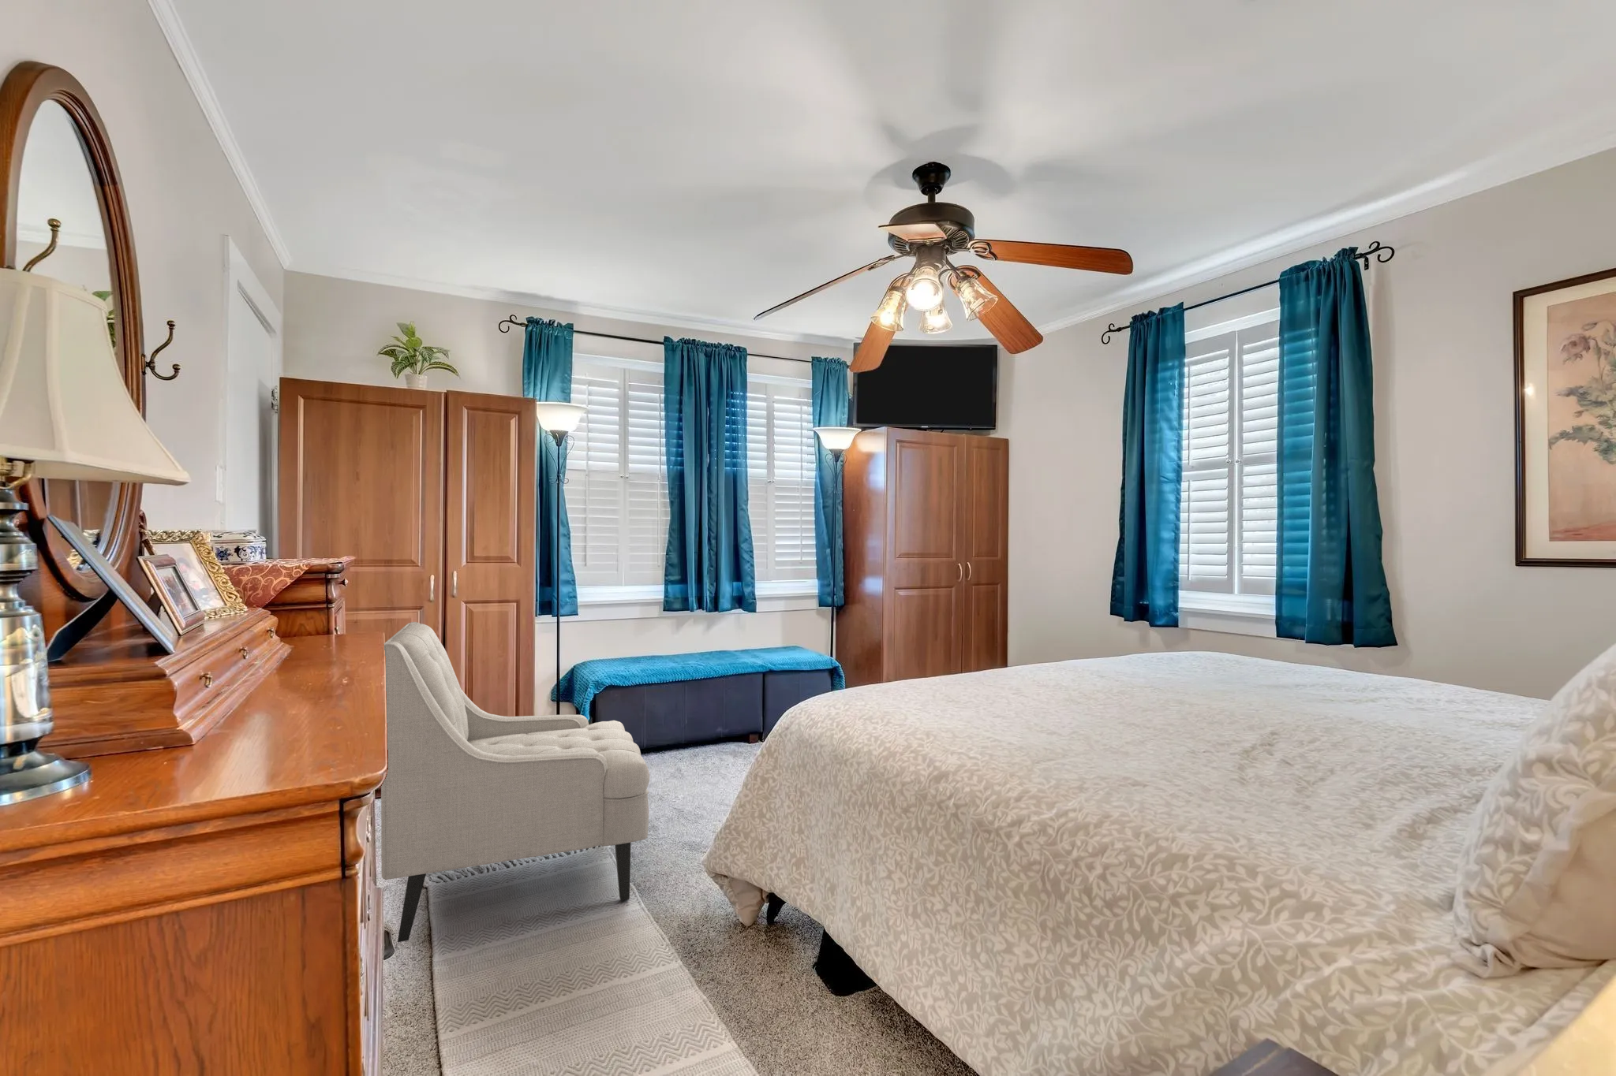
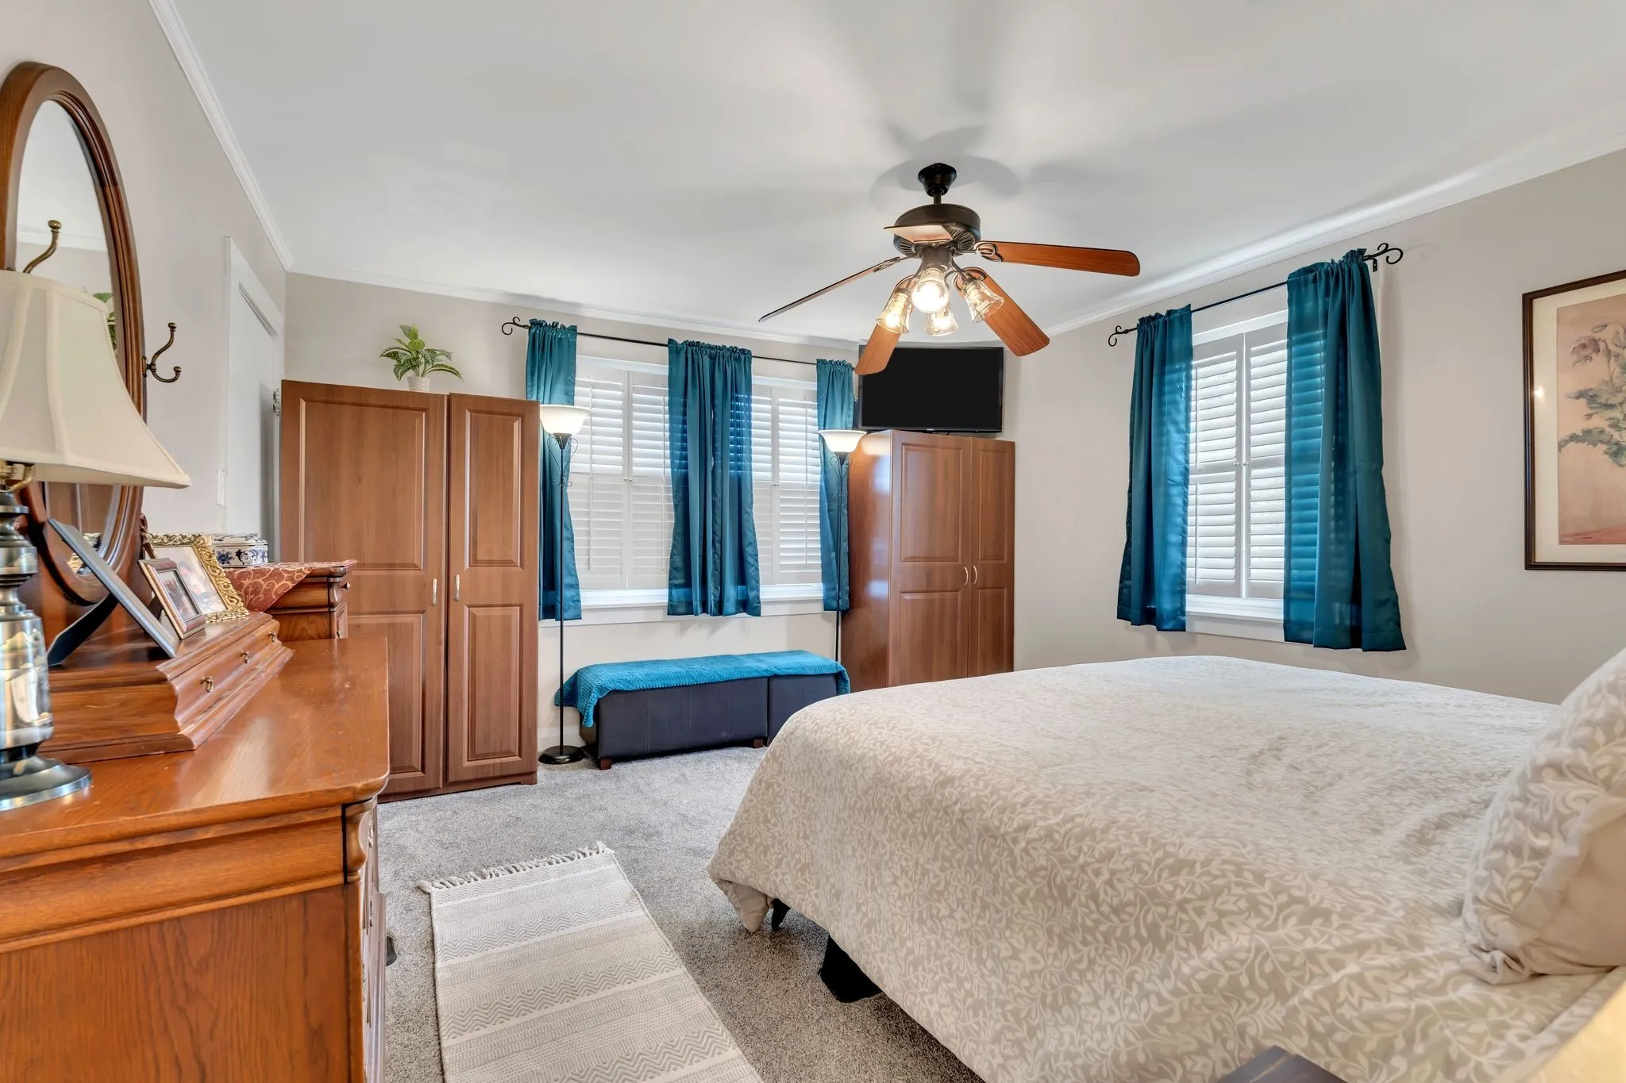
- chair (523, 752)
